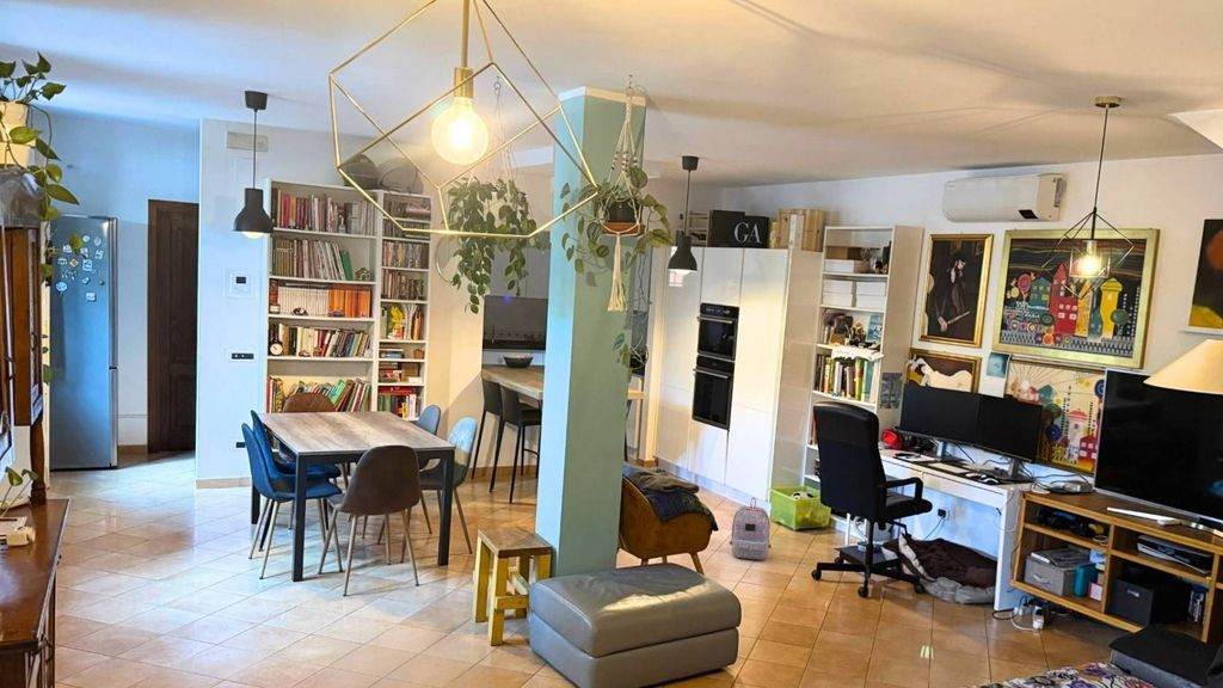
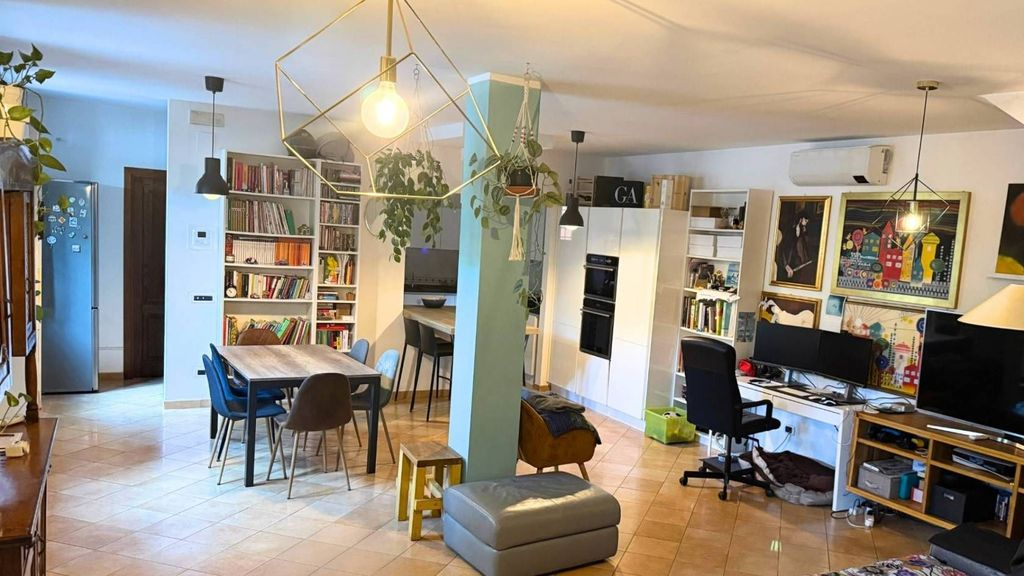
- backpack (751, 527)
